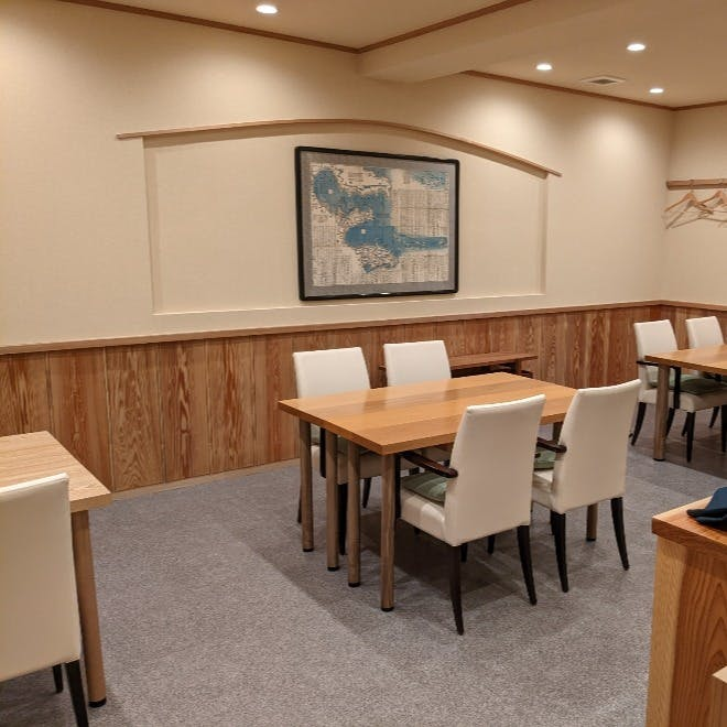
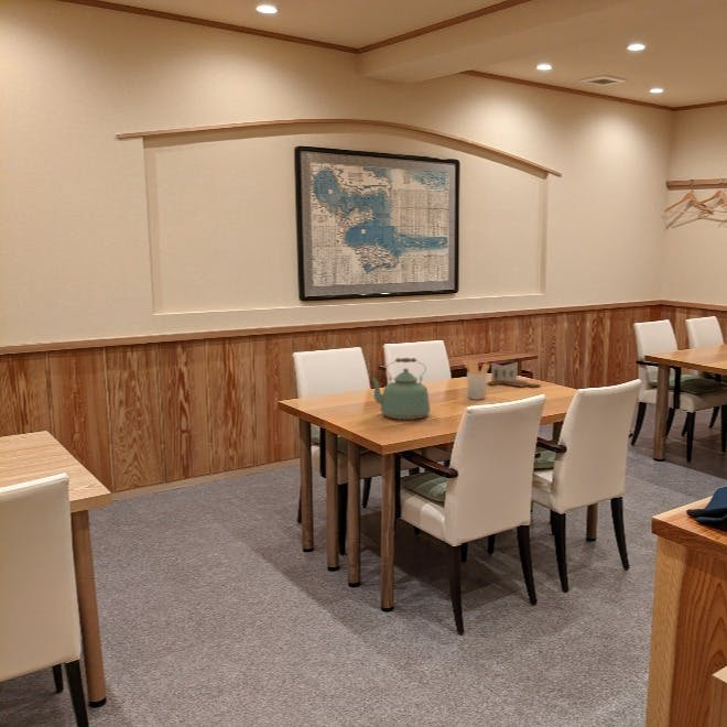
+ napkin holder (511, 373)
+ utensil holder (474, 378)
+ kettle (400, 387)
